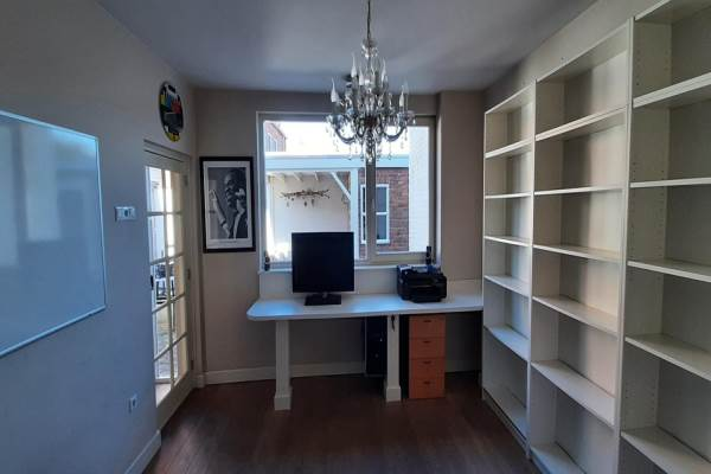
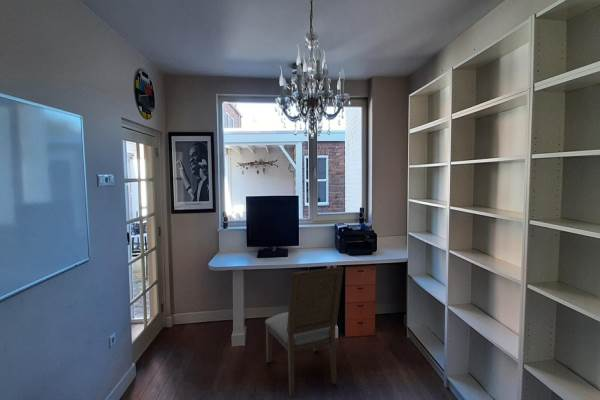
+ chair (304, 318)
